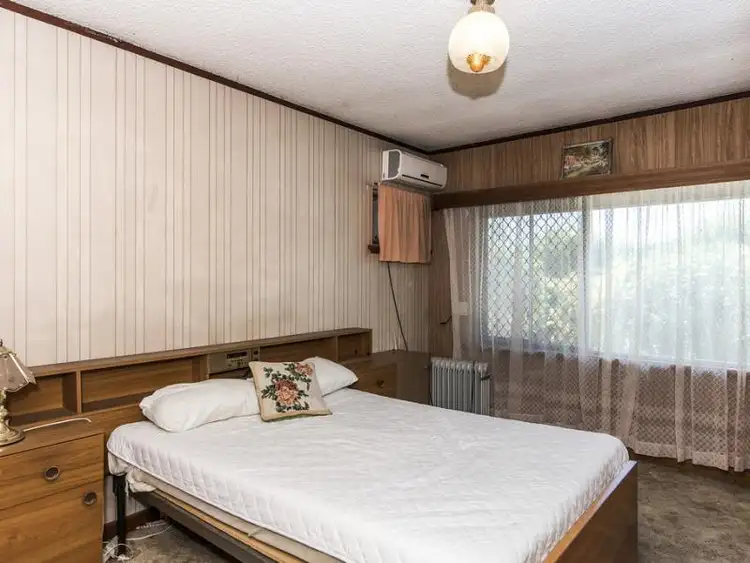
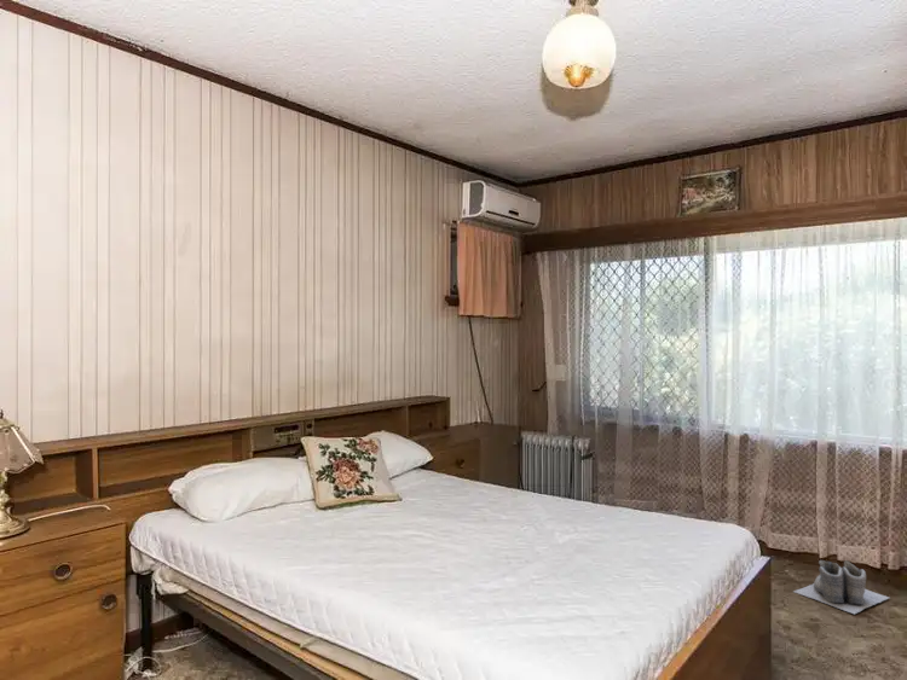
+ boots (840, 577)
